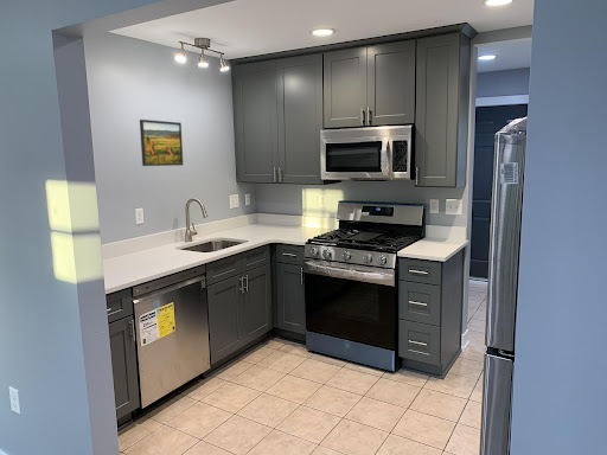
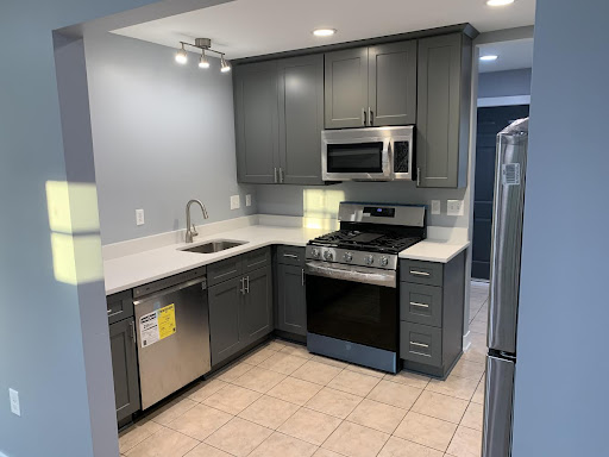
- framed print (162, 143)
